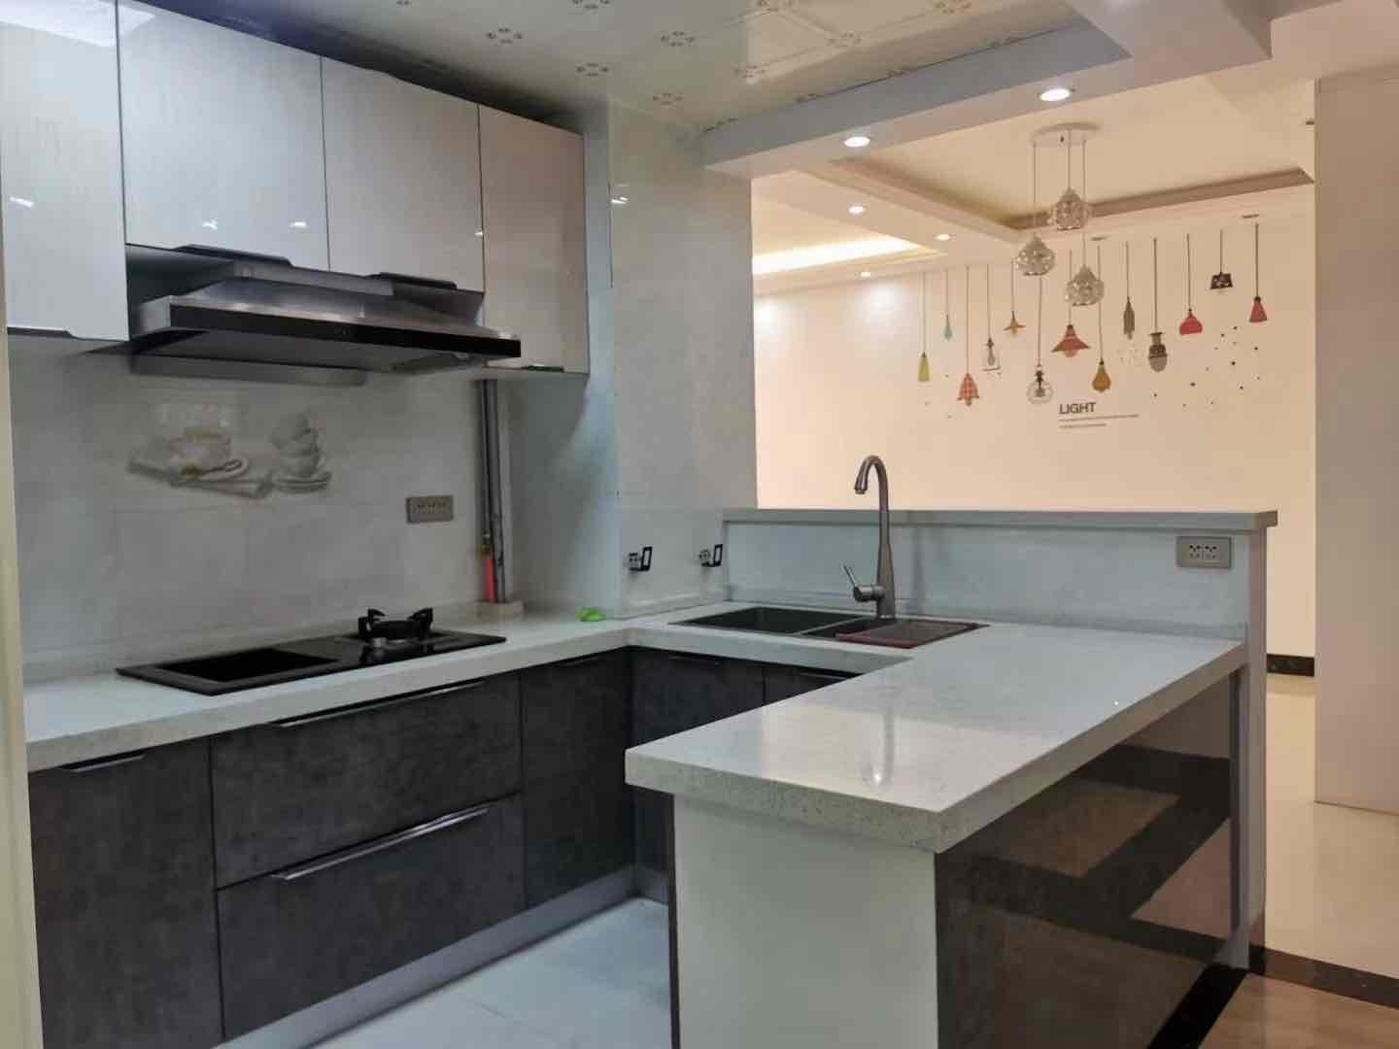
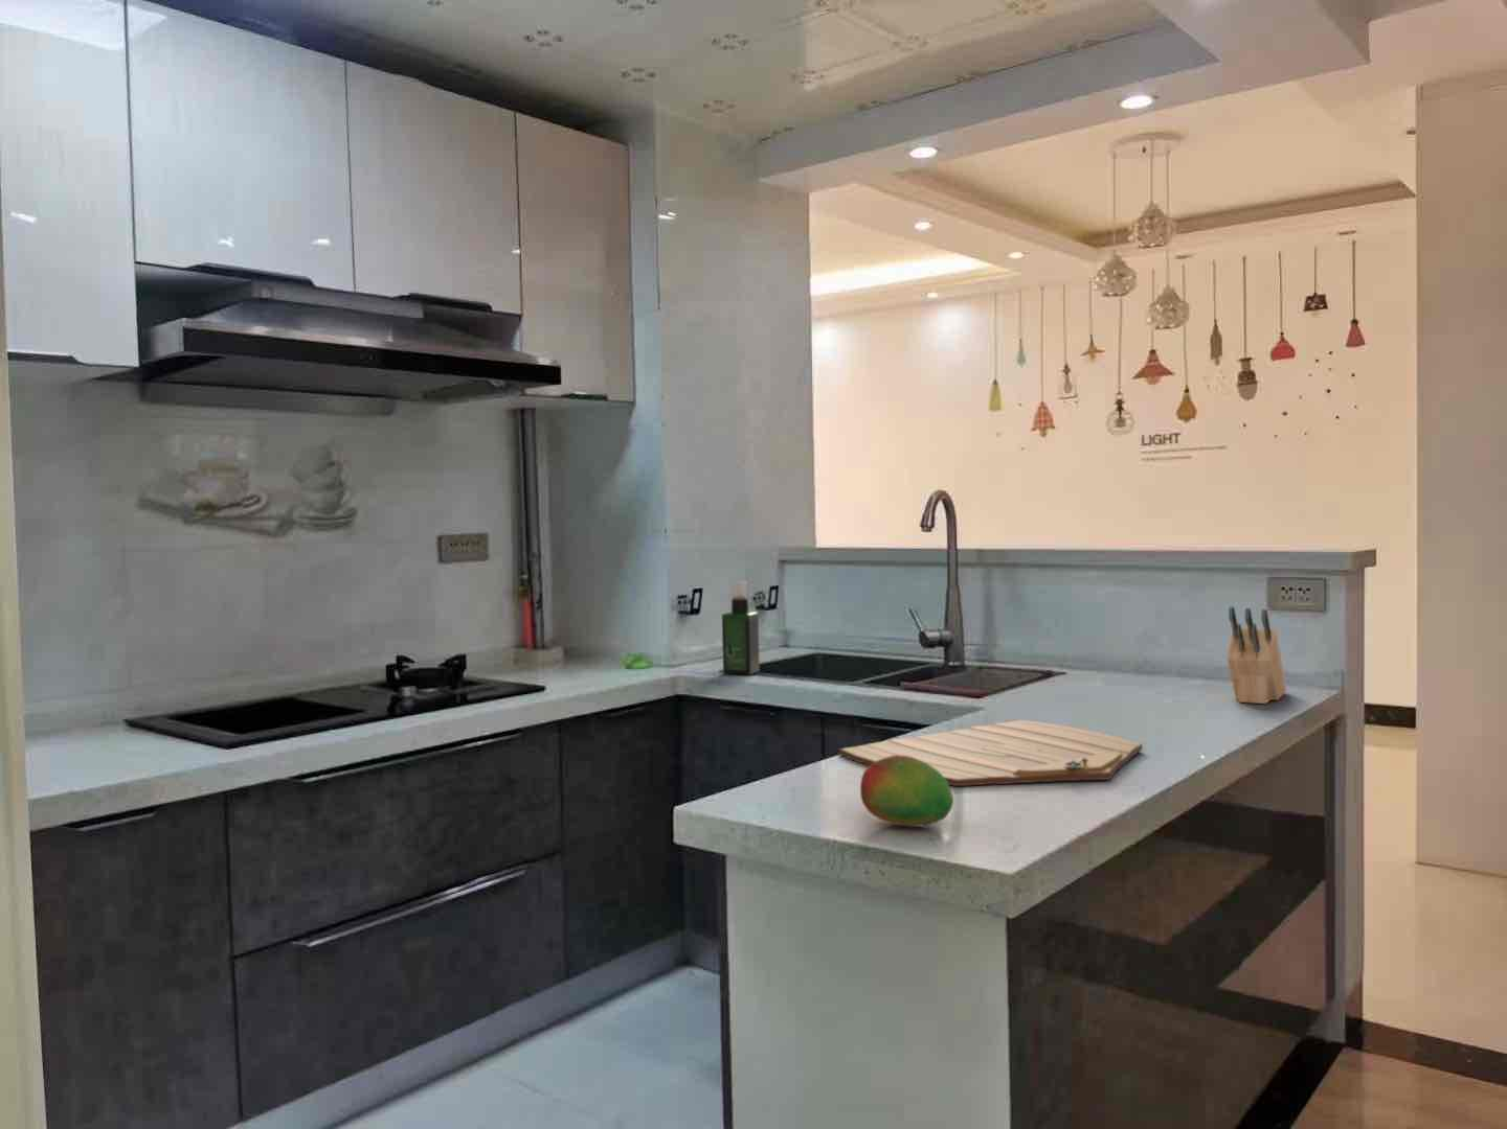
+ fruit (907, 790)
+ knife block (1255, 651)
+ cutting board (1015, 750)
+ spray bottle (740, 626)
